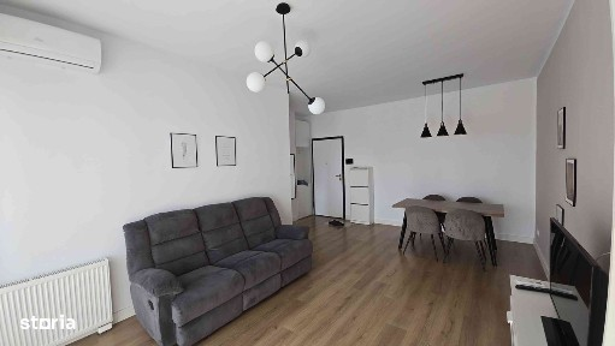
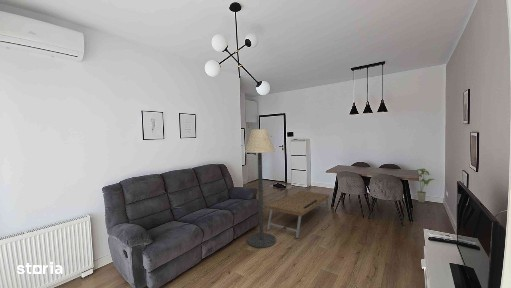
+ coffee table (301, 209)
+ floor lamp (260, 185)
+ house plant (424, 185)
